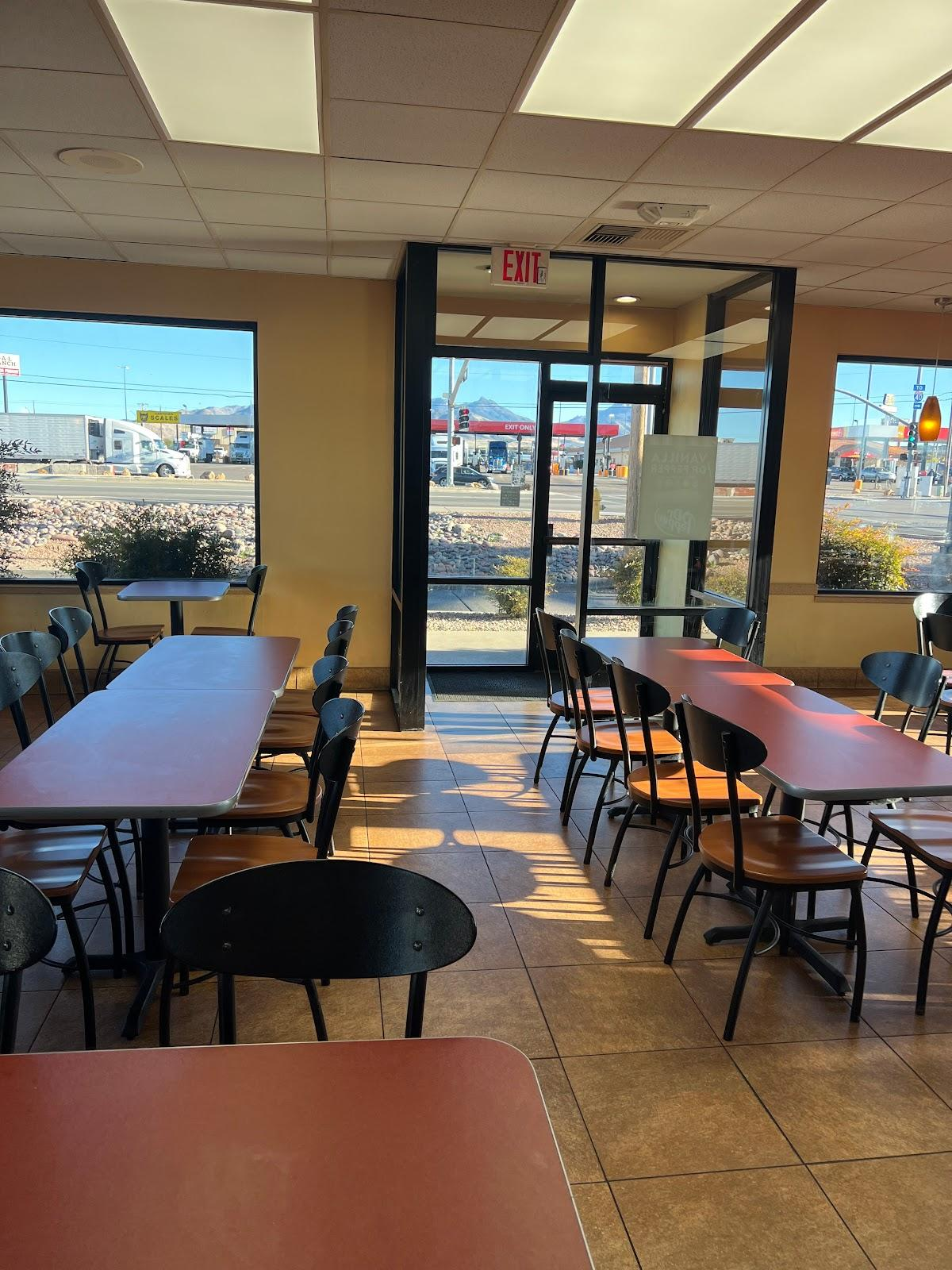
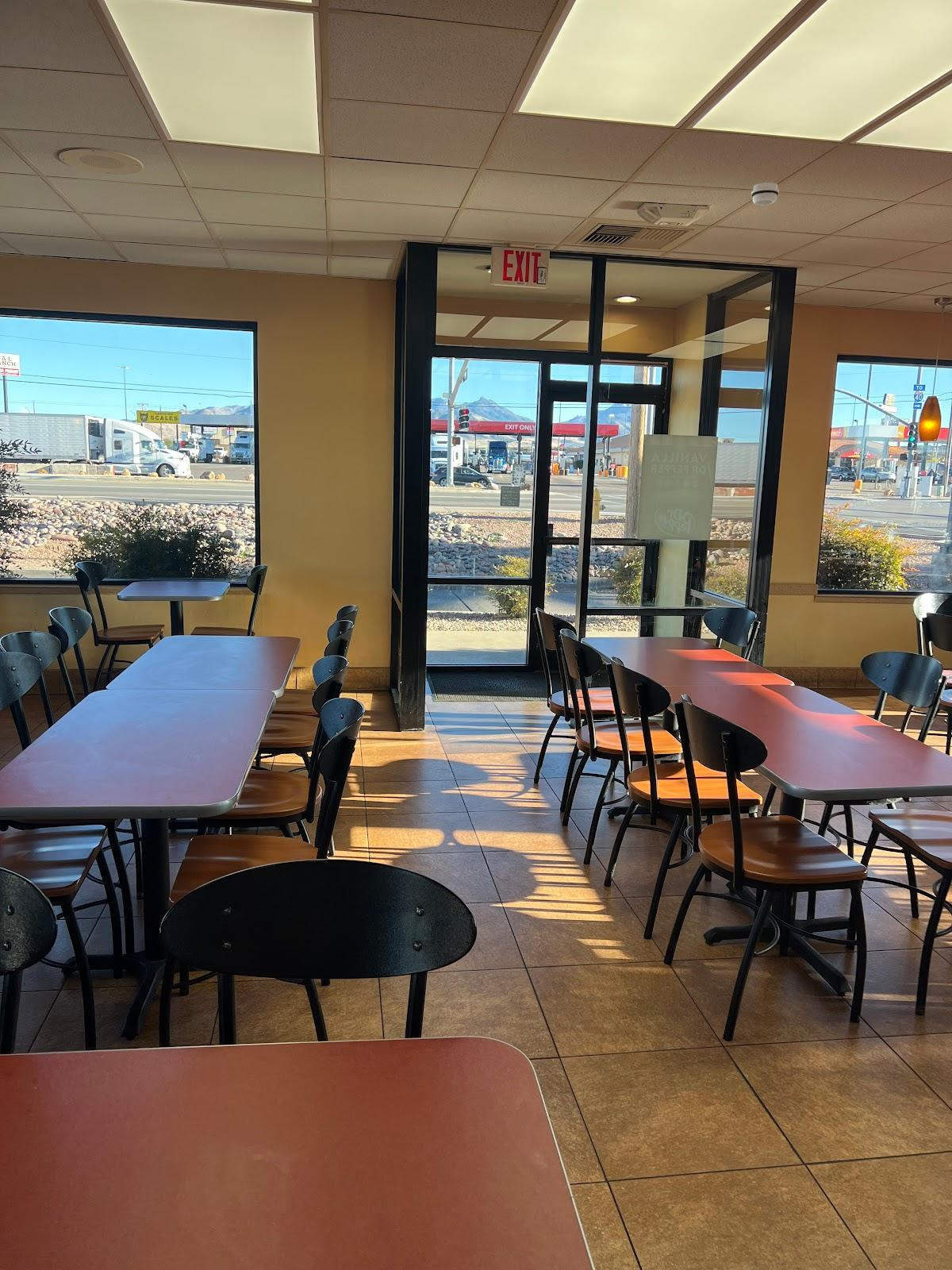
+ smoke detector (765, 194)
